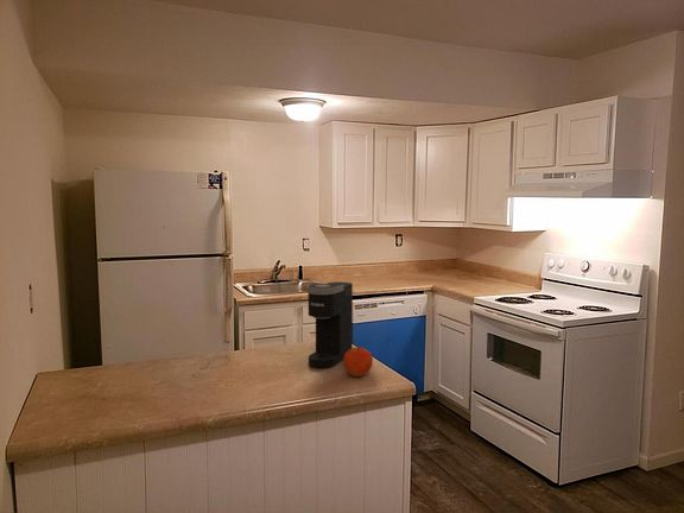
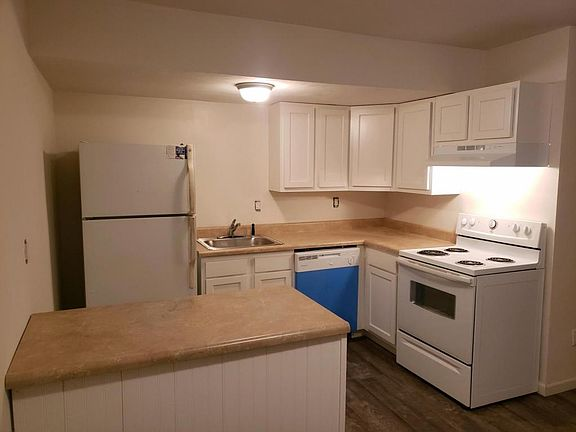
- fruit (357, 361)
- coffee maker (330, 321)
